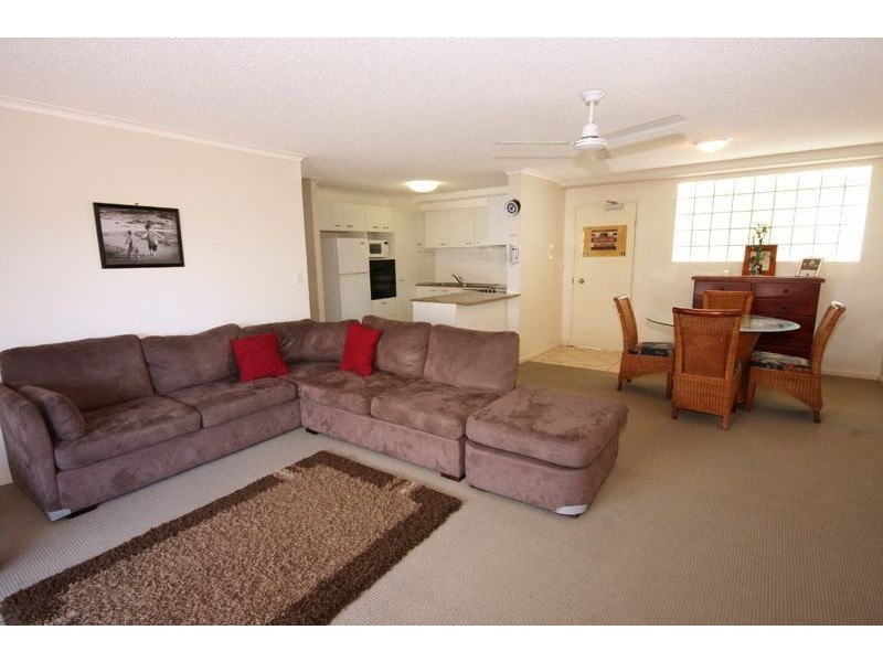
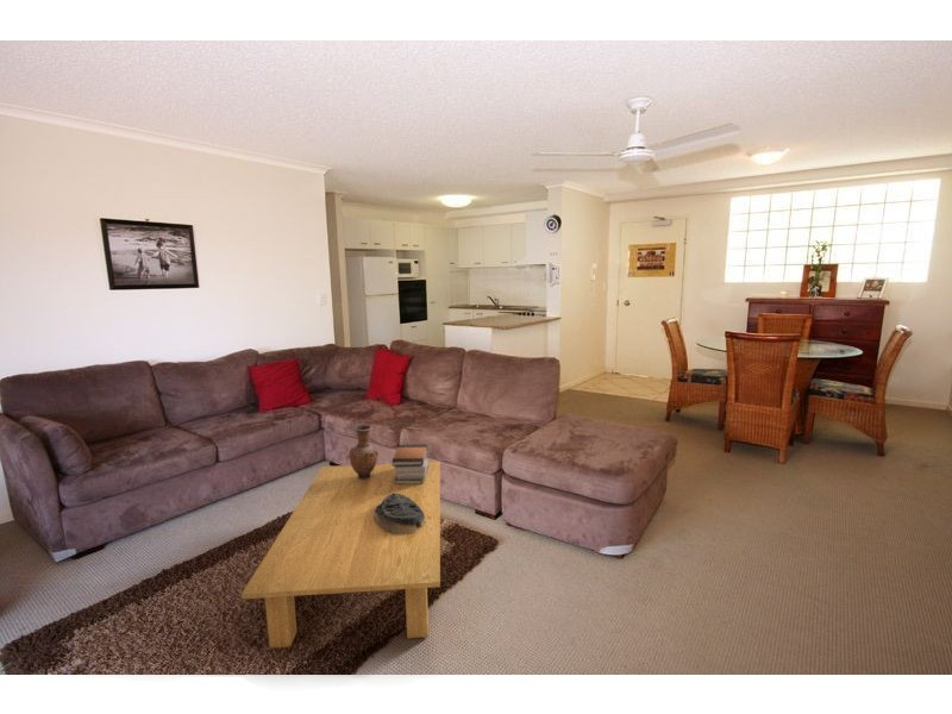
+ coffee table (368, 536)
+ book stack (411, 463)
+ vase (363, 451)
+ decorative bowl (399, 509)
